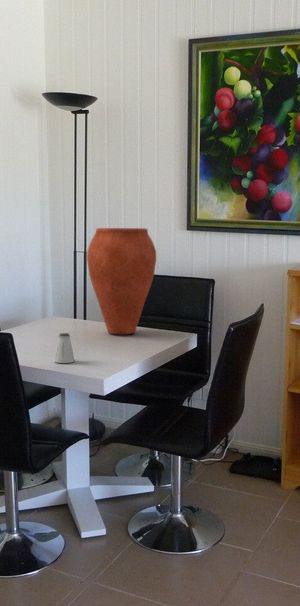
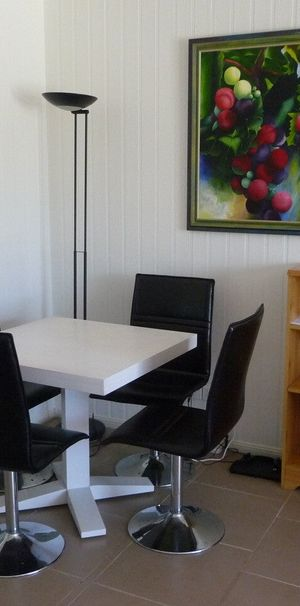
- vase (121, 281)
- saltshaker (64, 347)
